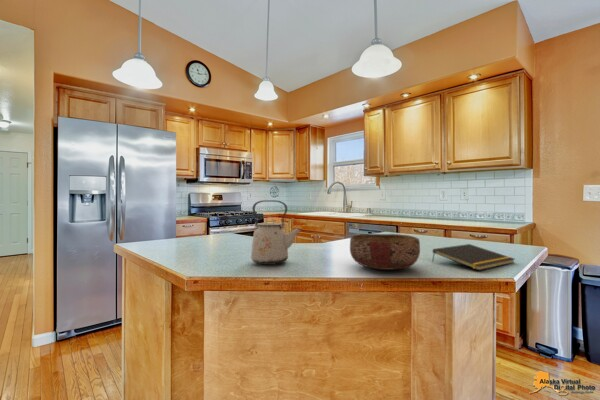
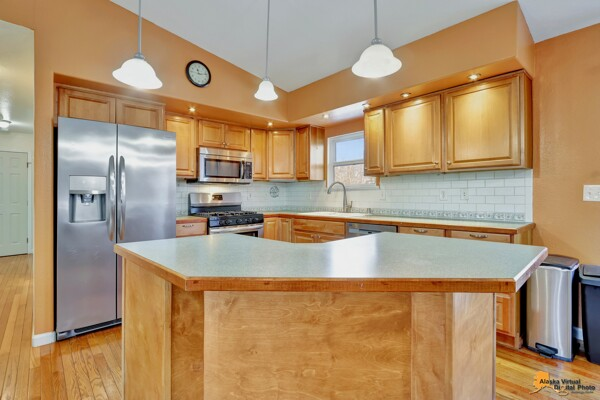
- bowl (383, 251)
- notepad (473, 255)
- kettle (276, 231)
